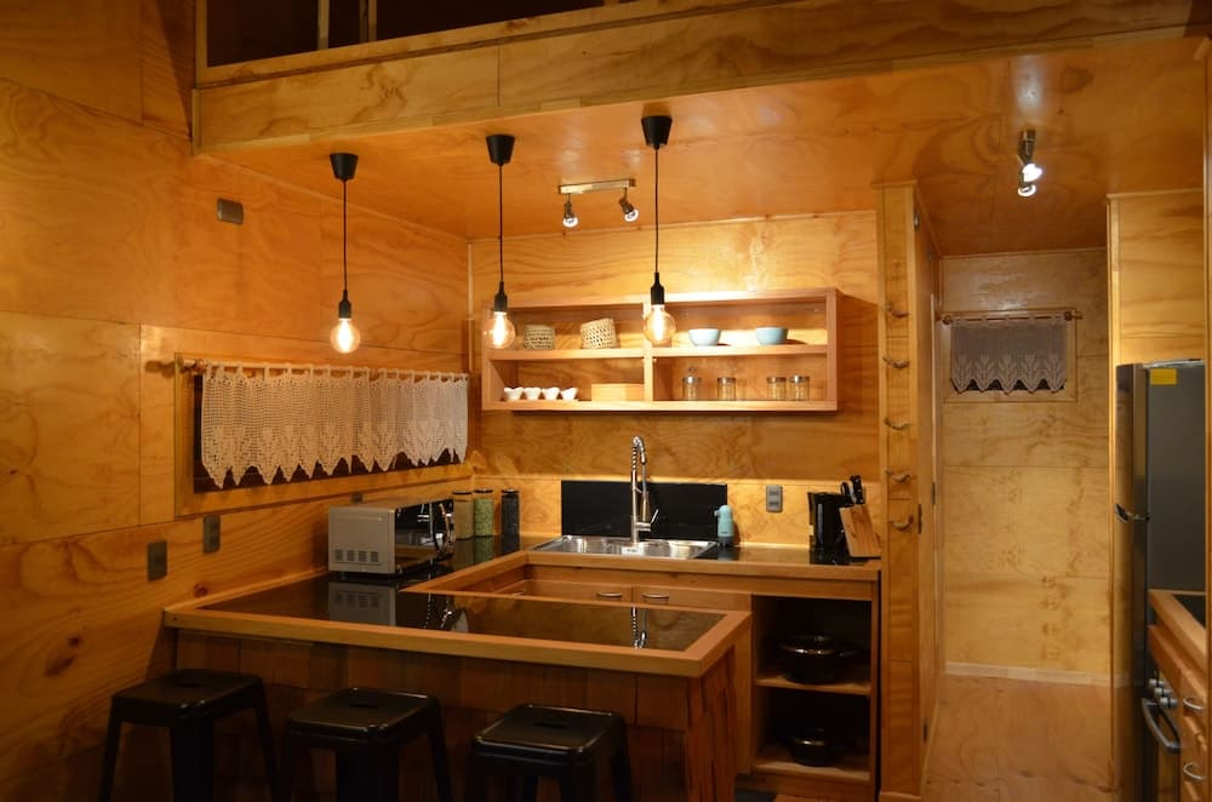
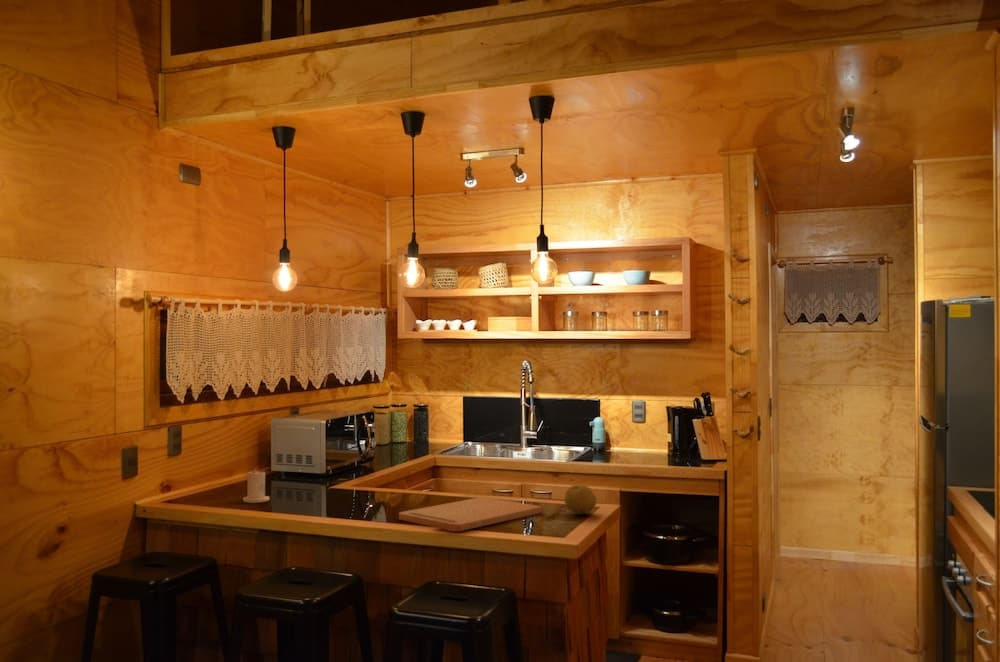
+ fruit (580, 499)
+ cutting board (471, 512)
+ candle (256, 484)
